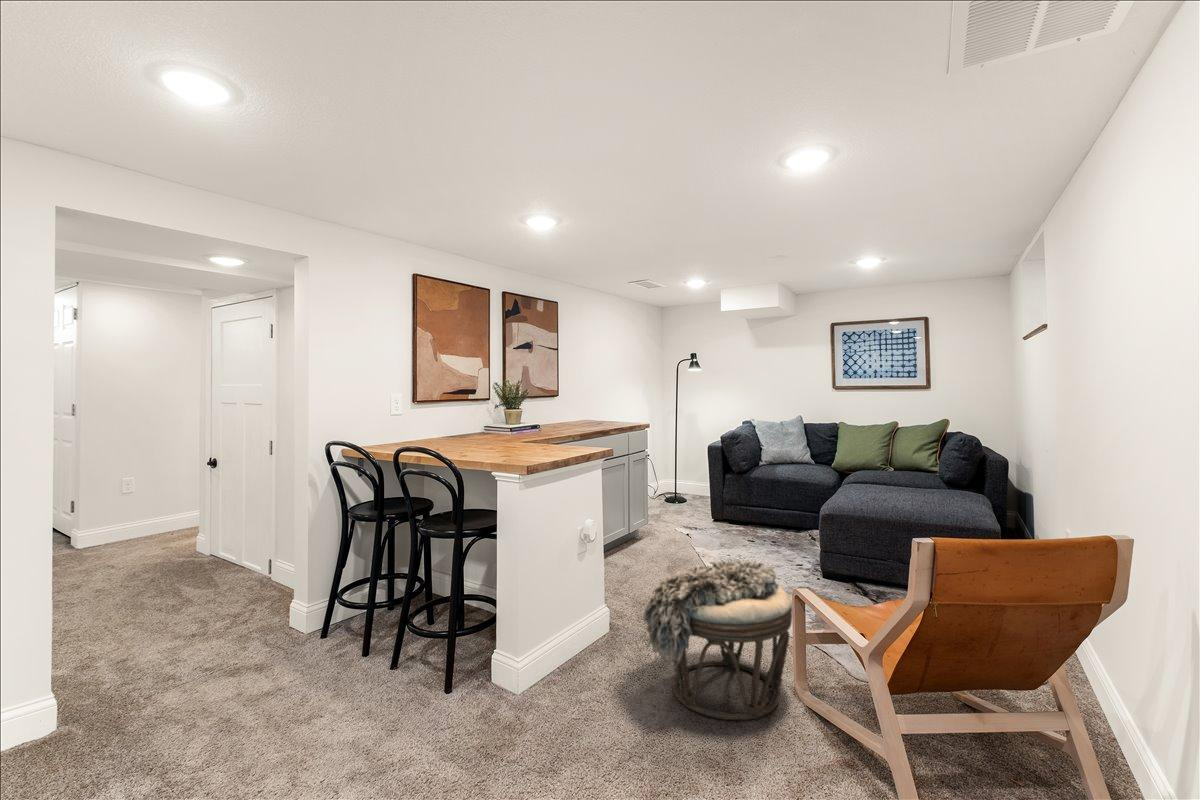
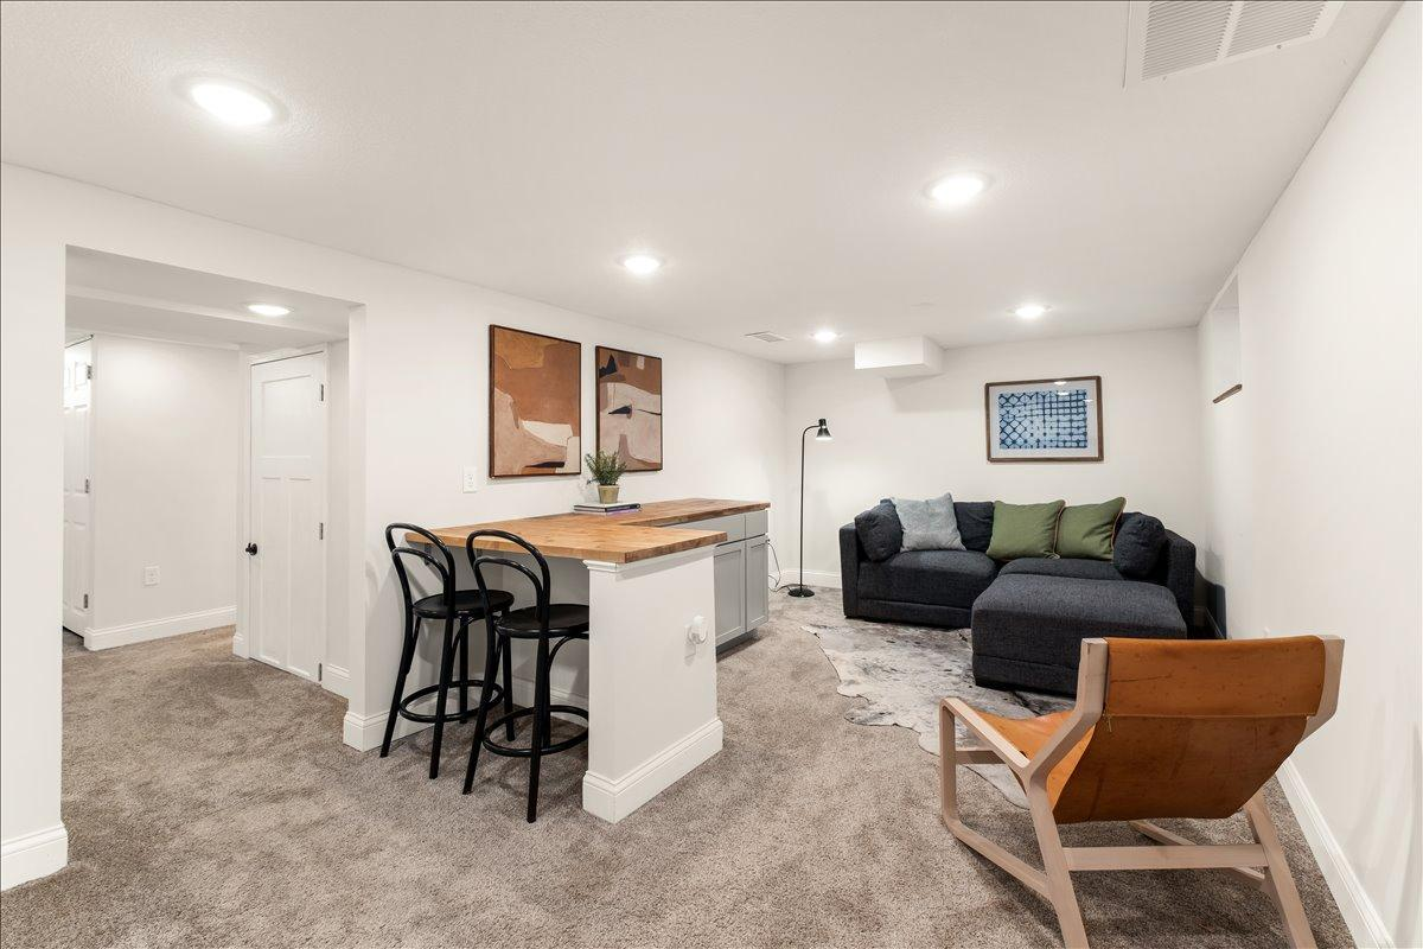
- ottoman (716, 624)
